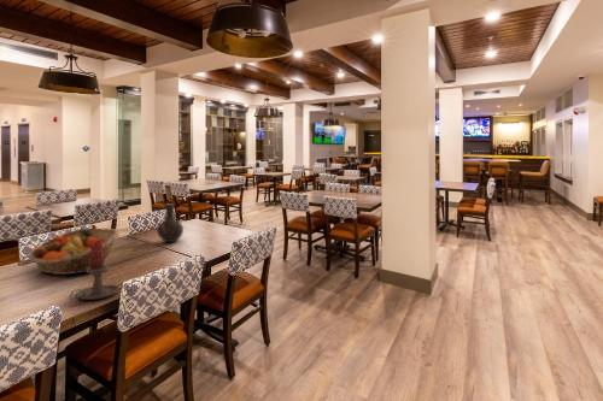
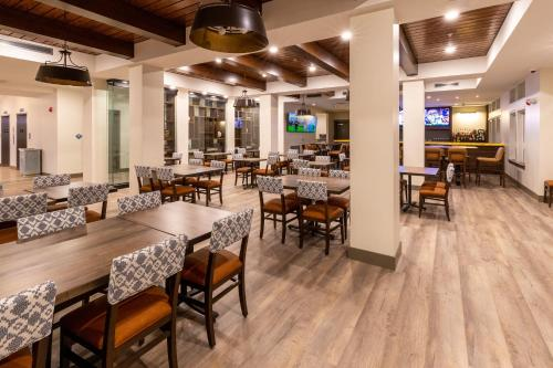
- fruit basket (75, 249)
- vase (170, 223)
- candle holder (92, 270)
